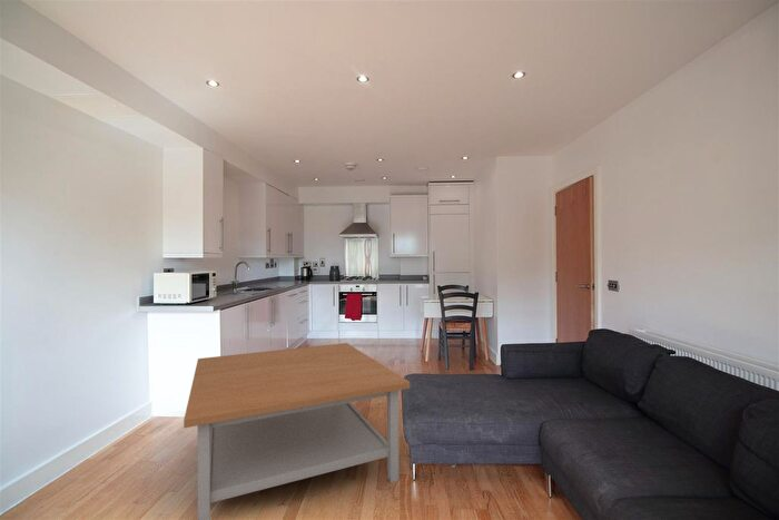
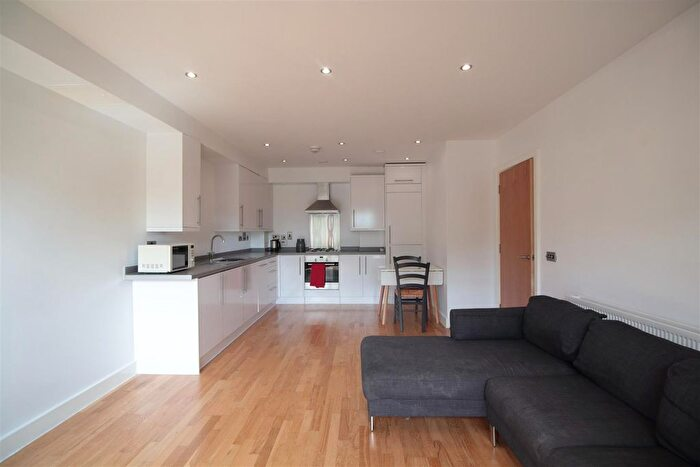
- coffee table (292, 413)
